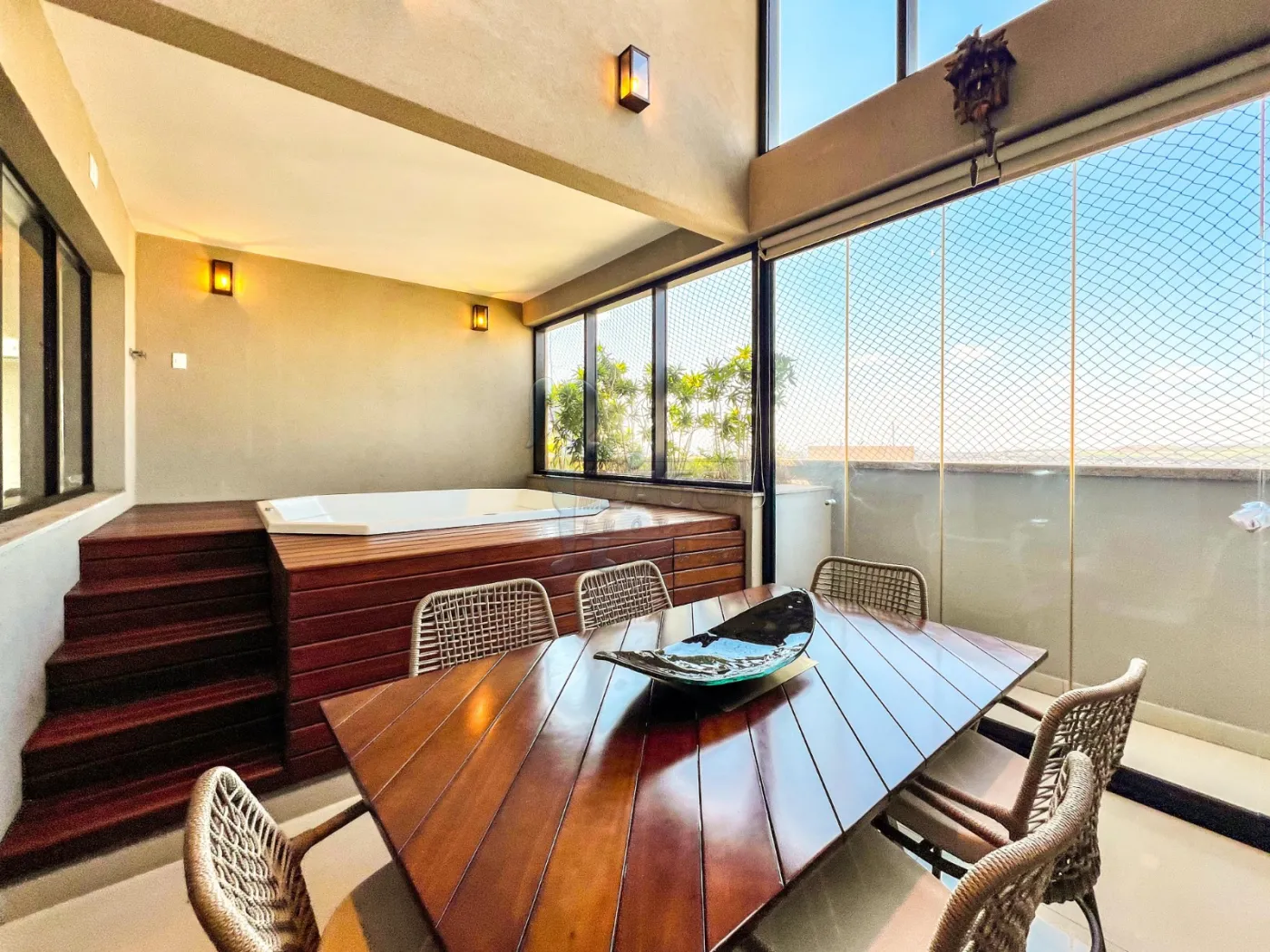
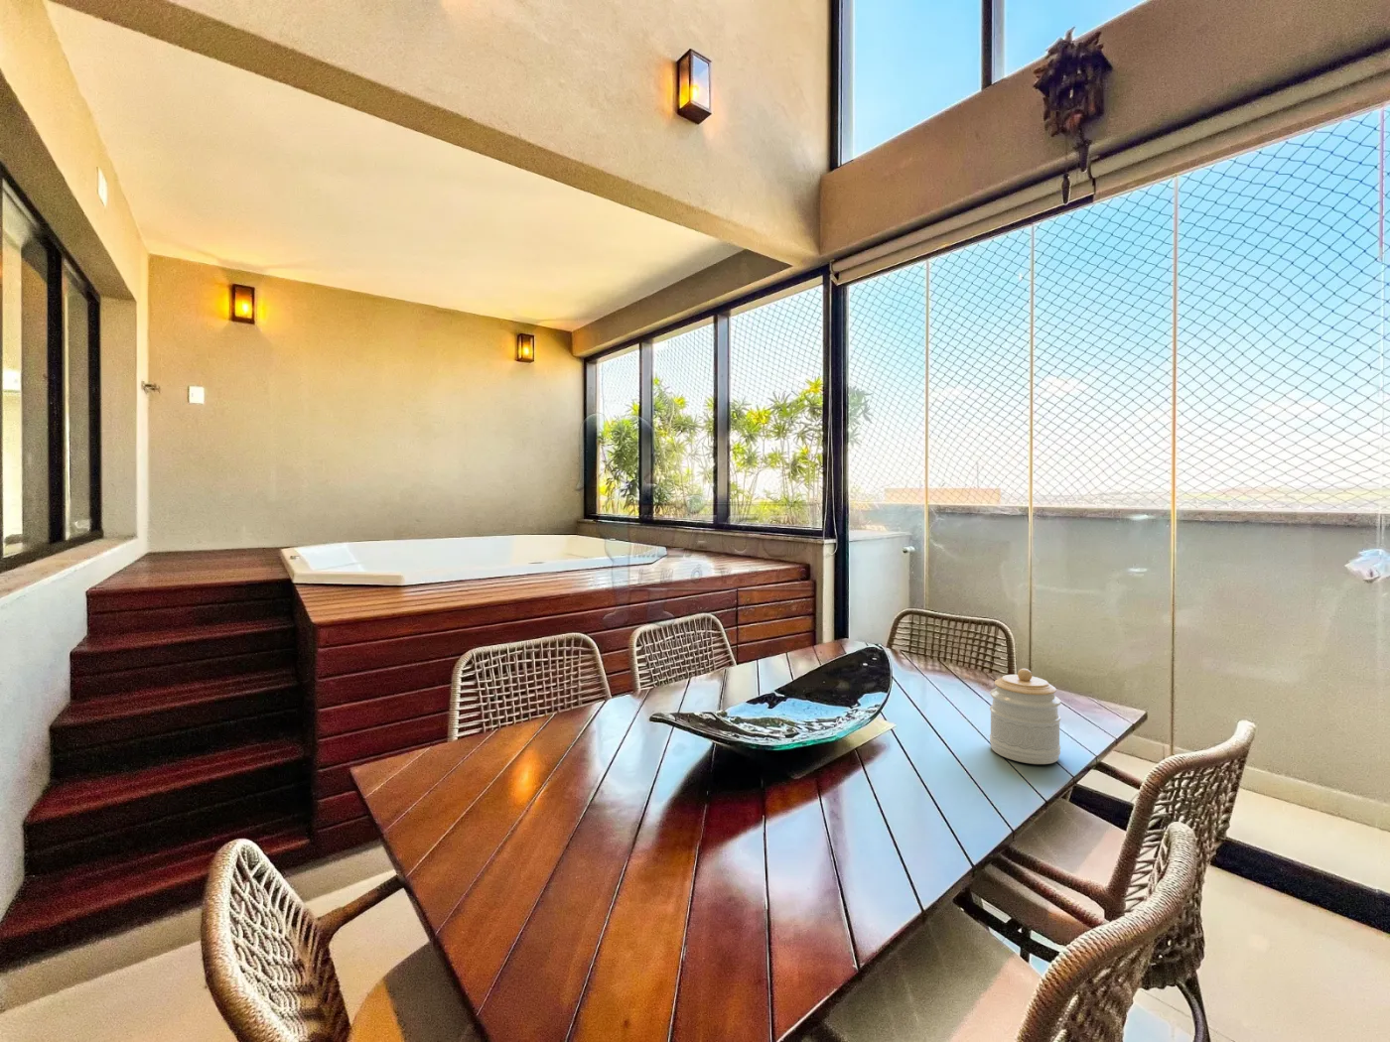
+ jar (1023, 710)
